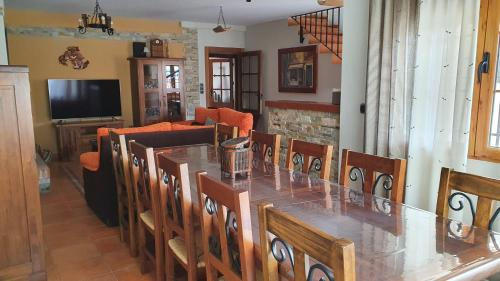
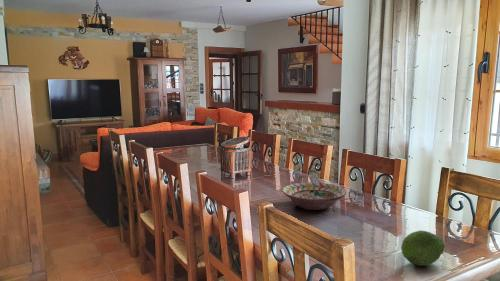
+ decorative bowl (313, 197)
+ fruit (424, 246)
